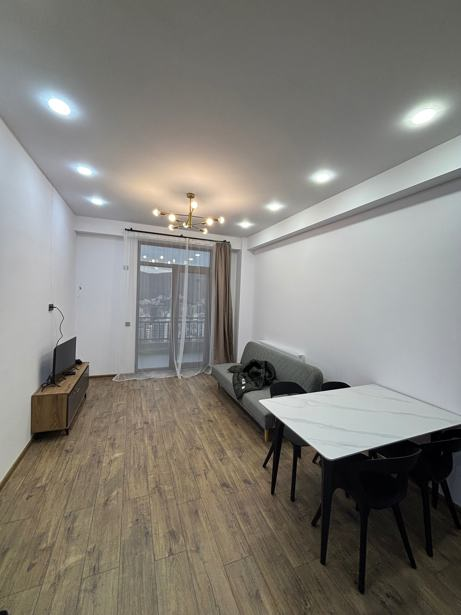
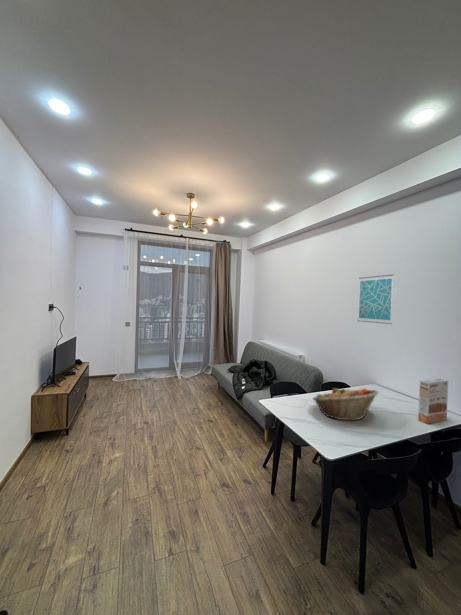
+ wall art (374, 299)
+ fruit basket (345, 399)
+ cereal box (433, 400)
